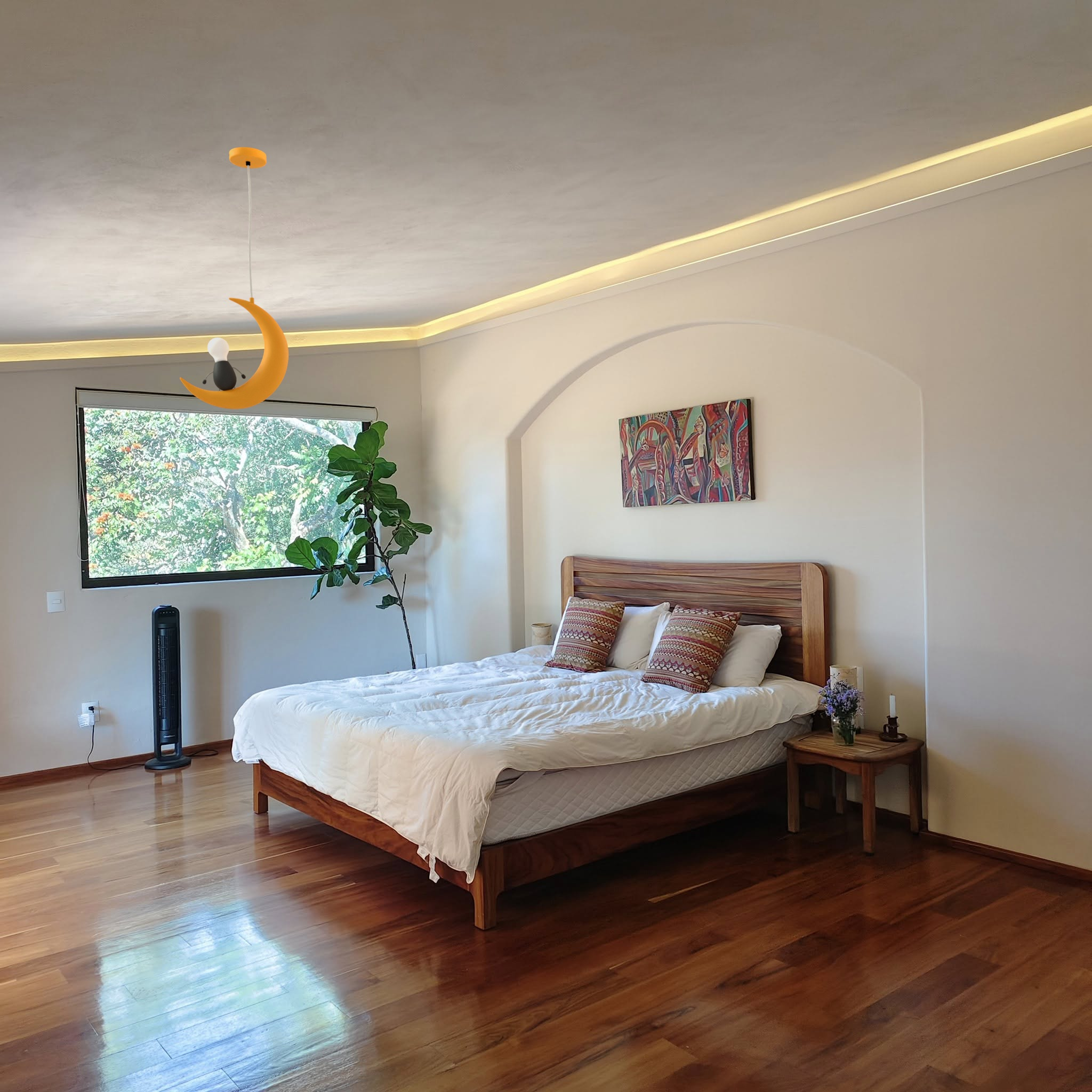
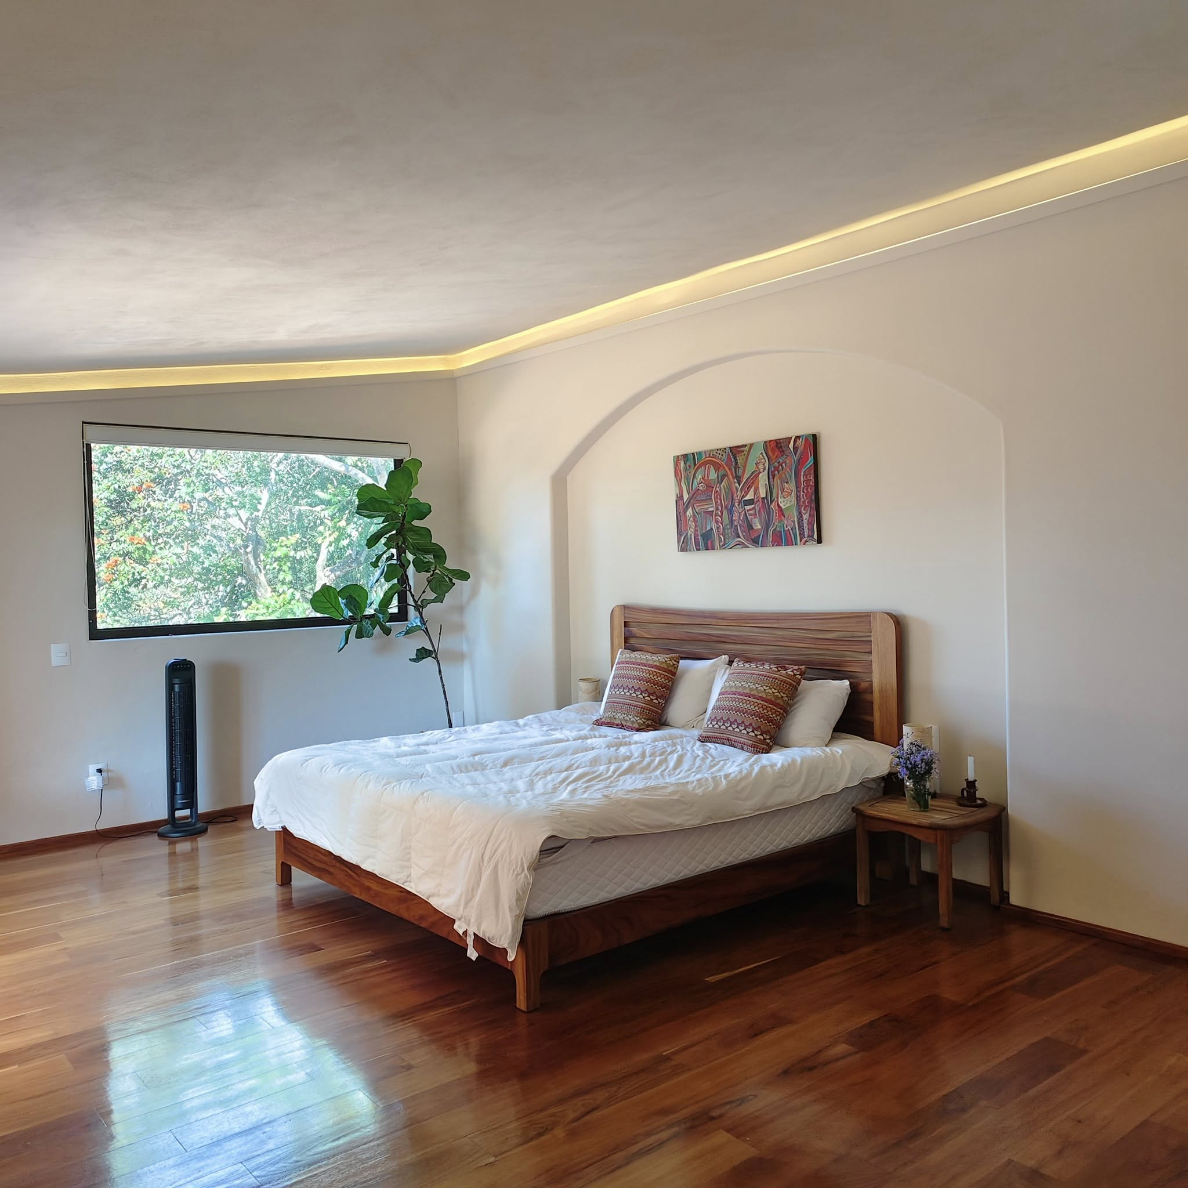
- pendant lamp (230, 298)
